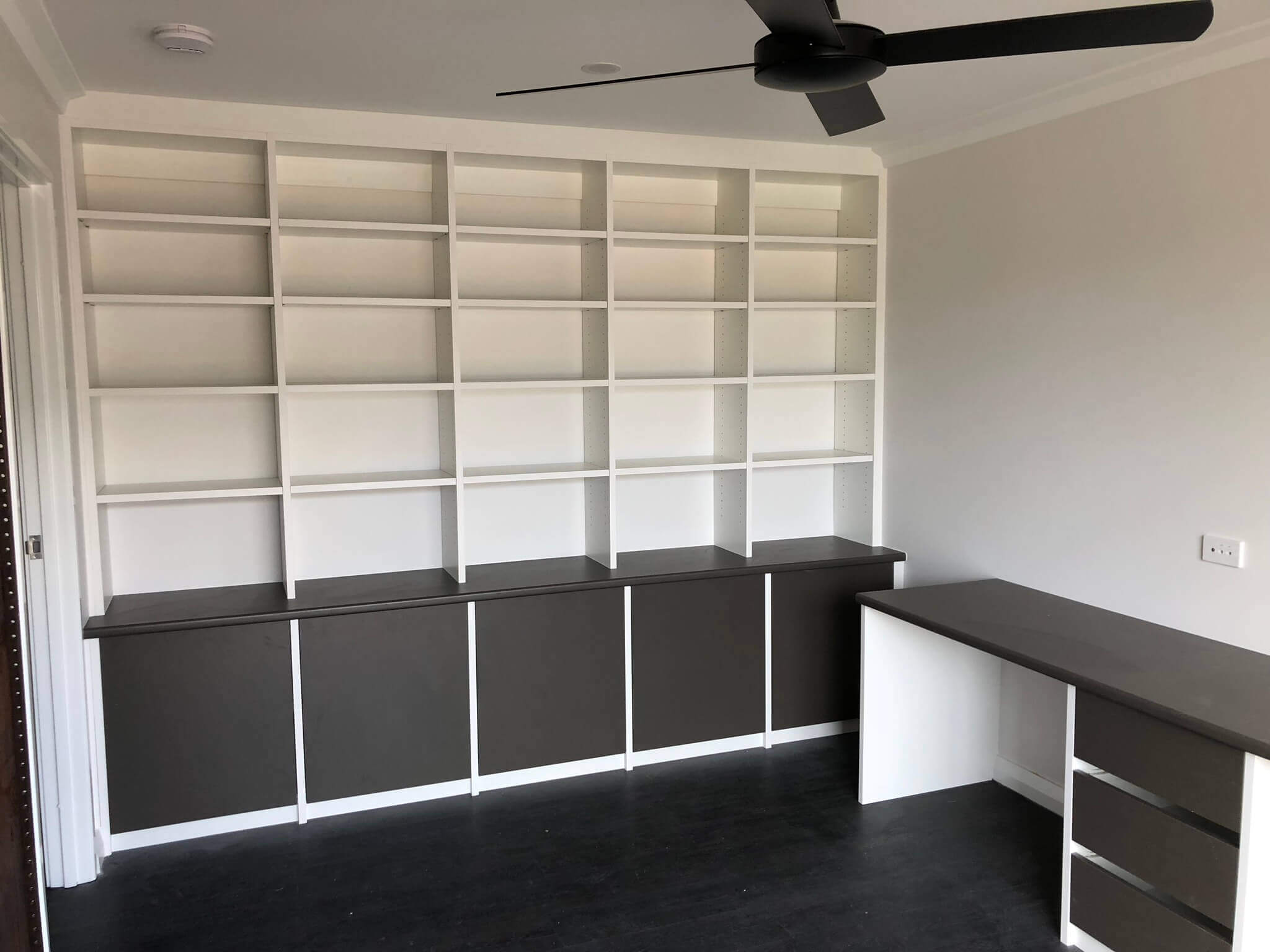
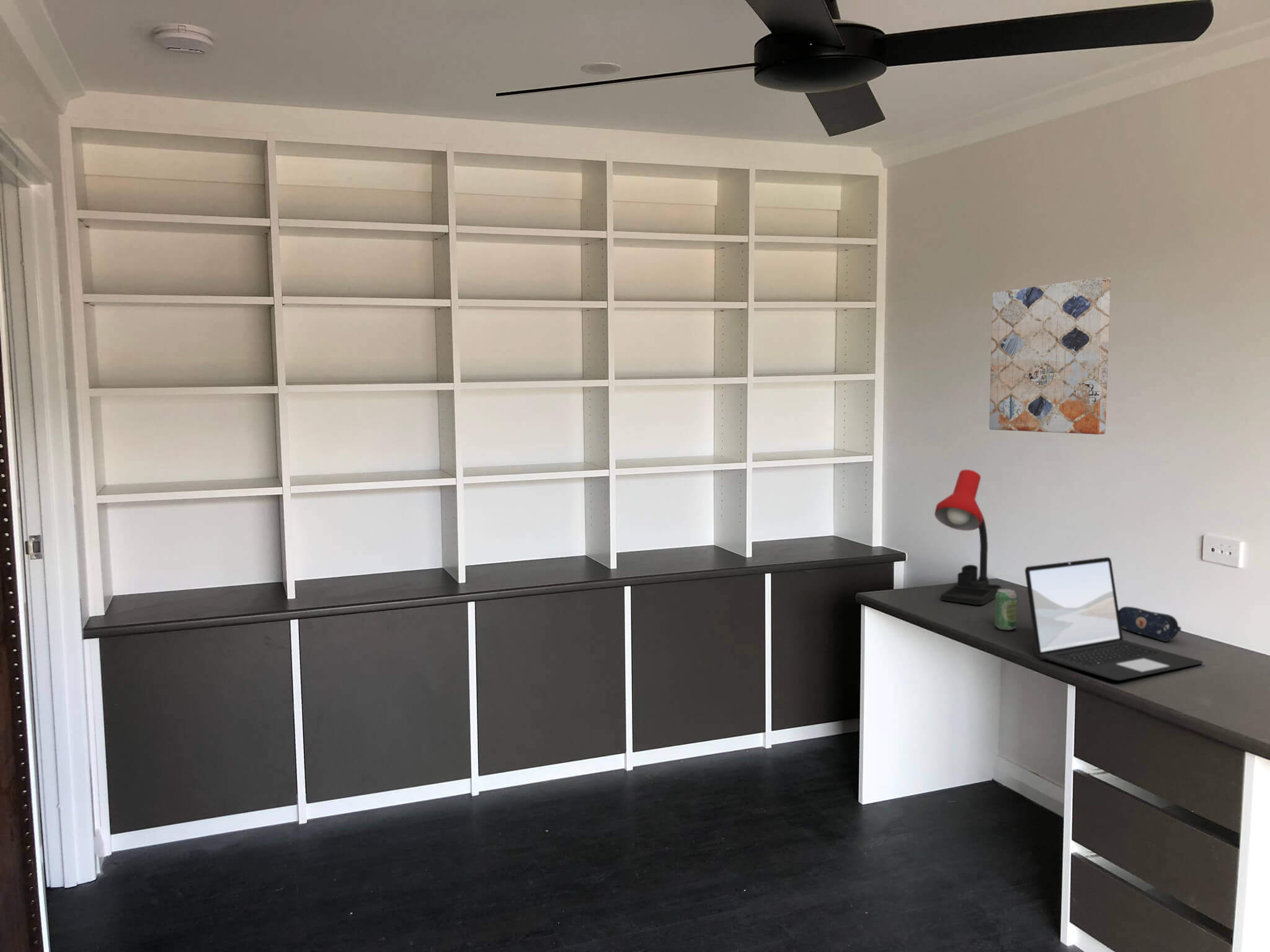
+ desk lamp (970, 530)
+ laptop (1113, 615)
+ pencil case (1147, 622)
+ beverage can (1006, 609)
+ wall art (1046, 359)
